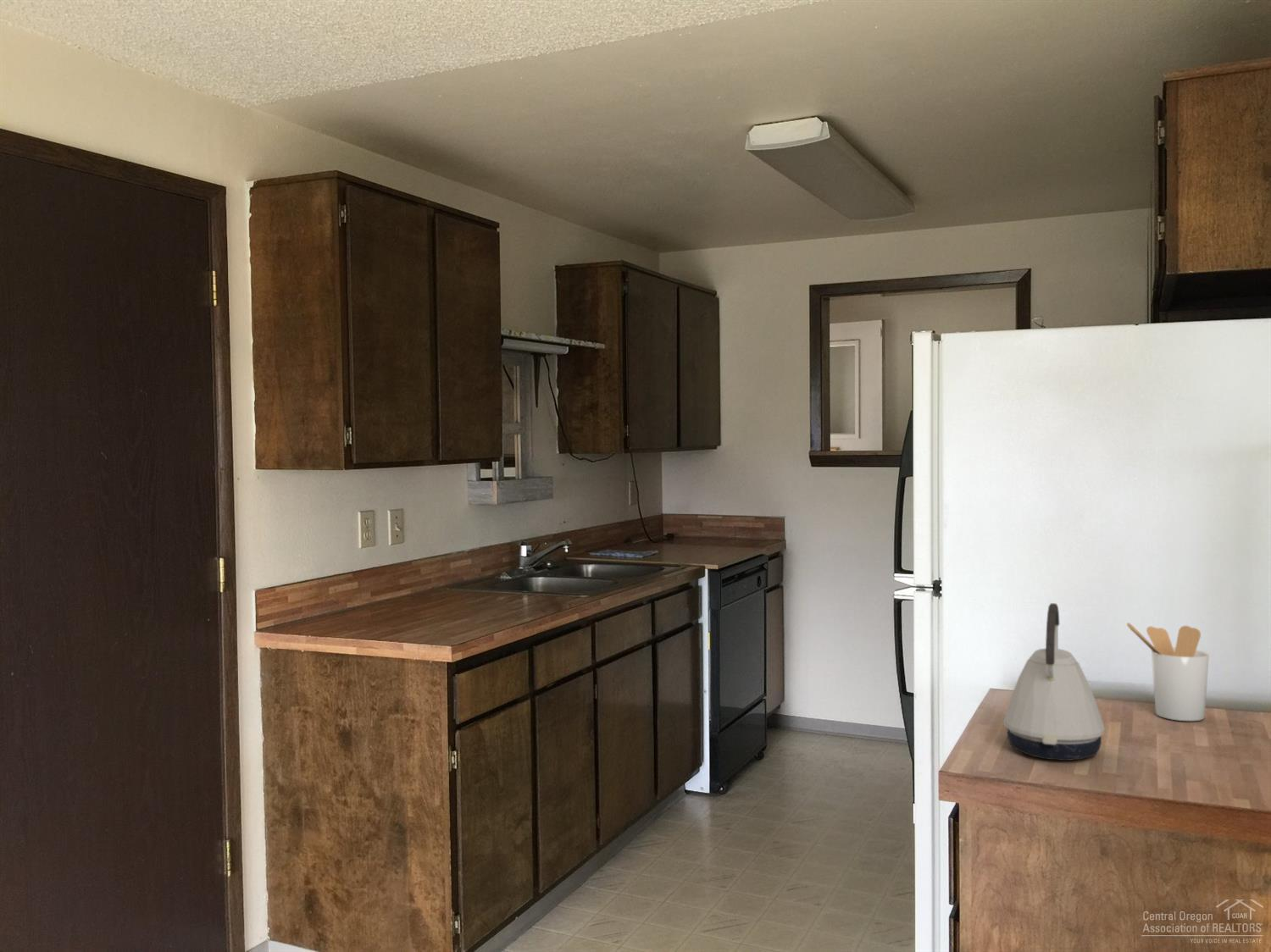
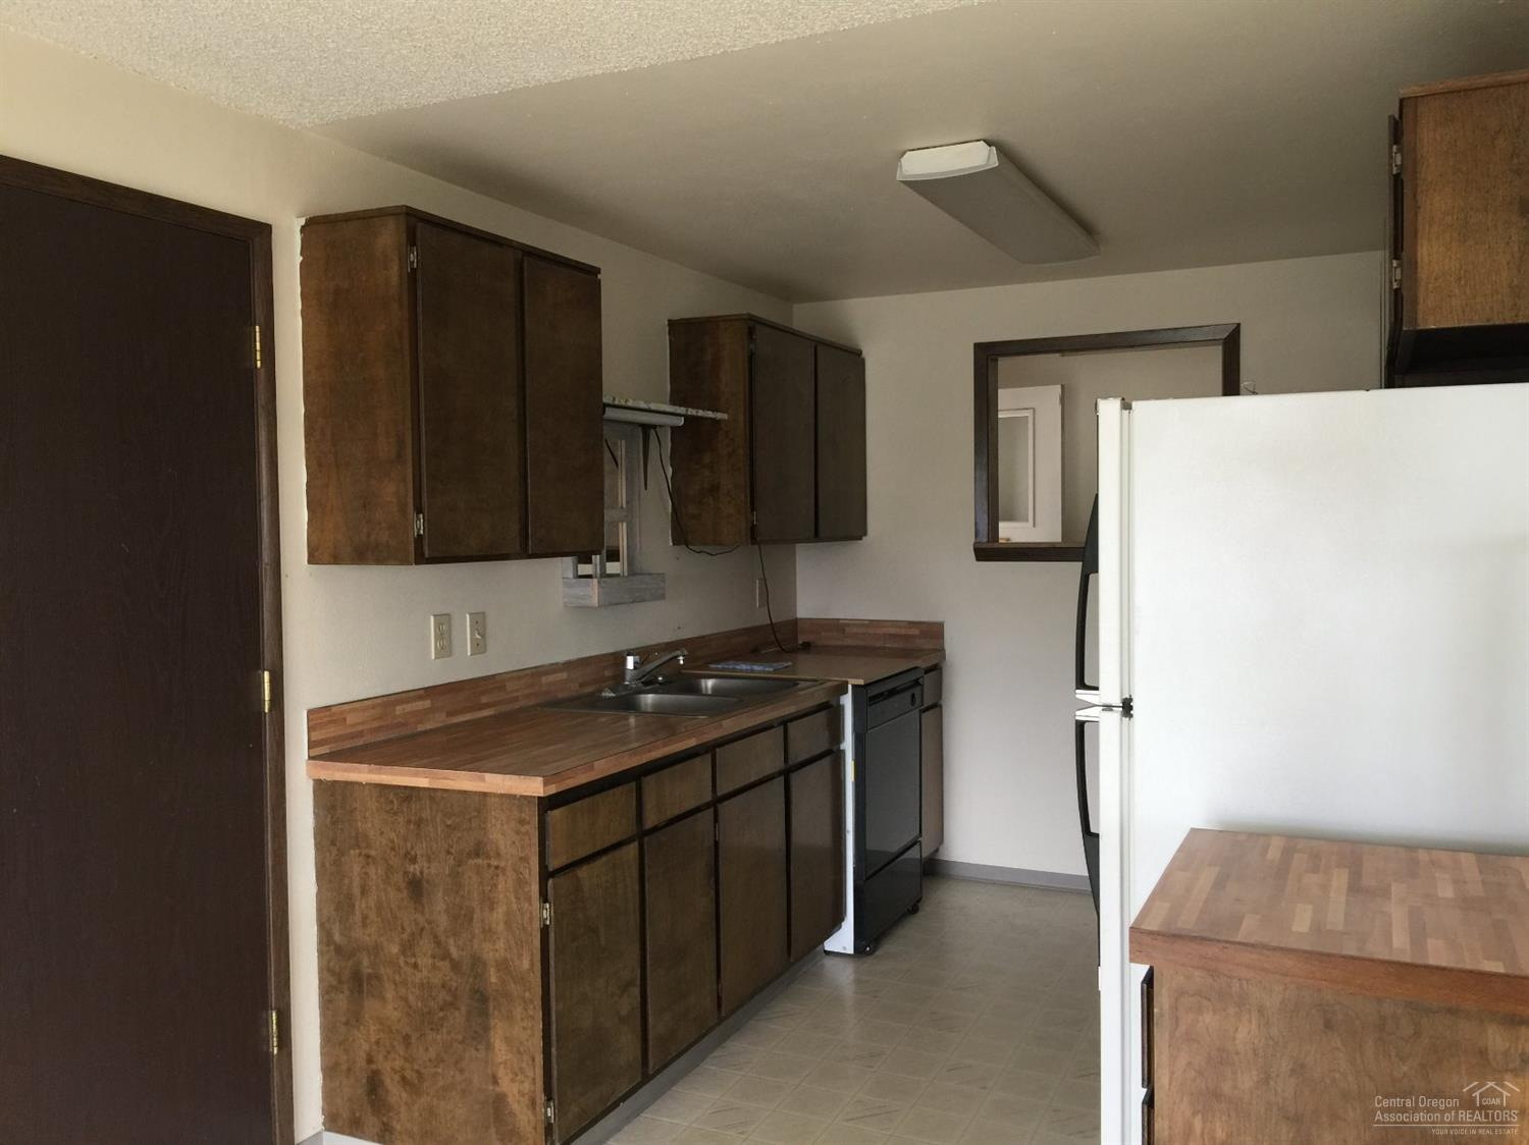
- utensil holder (1165, 668)
- kettle (1053, 676)
